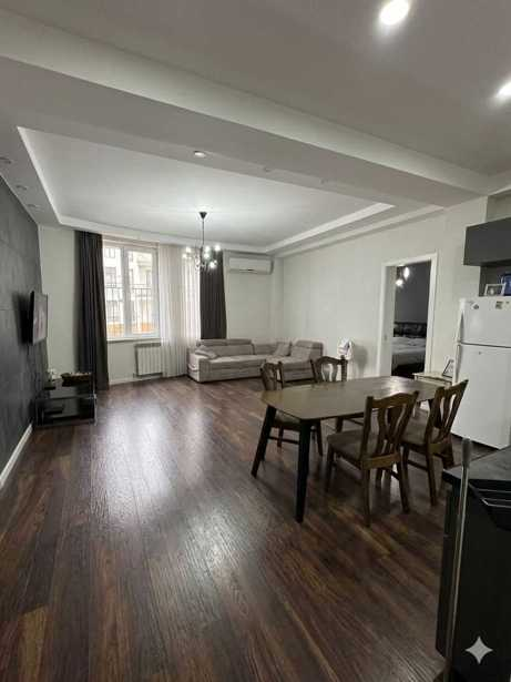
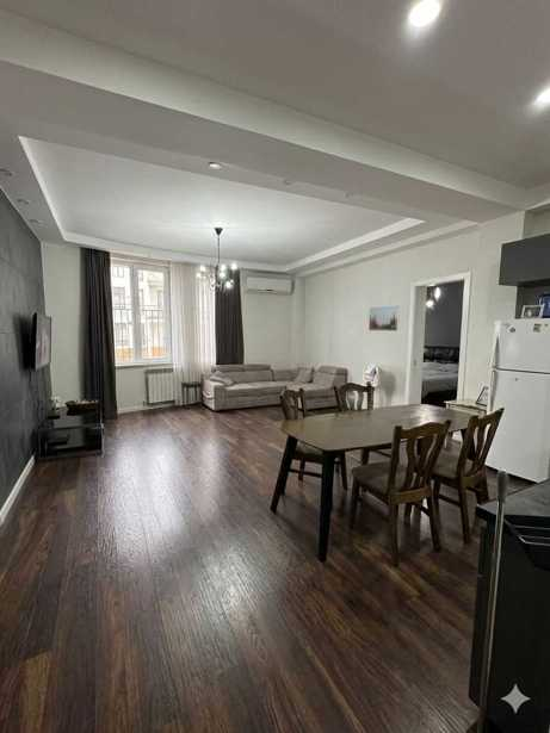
+ side table (194, 395)
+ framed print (383, 318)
